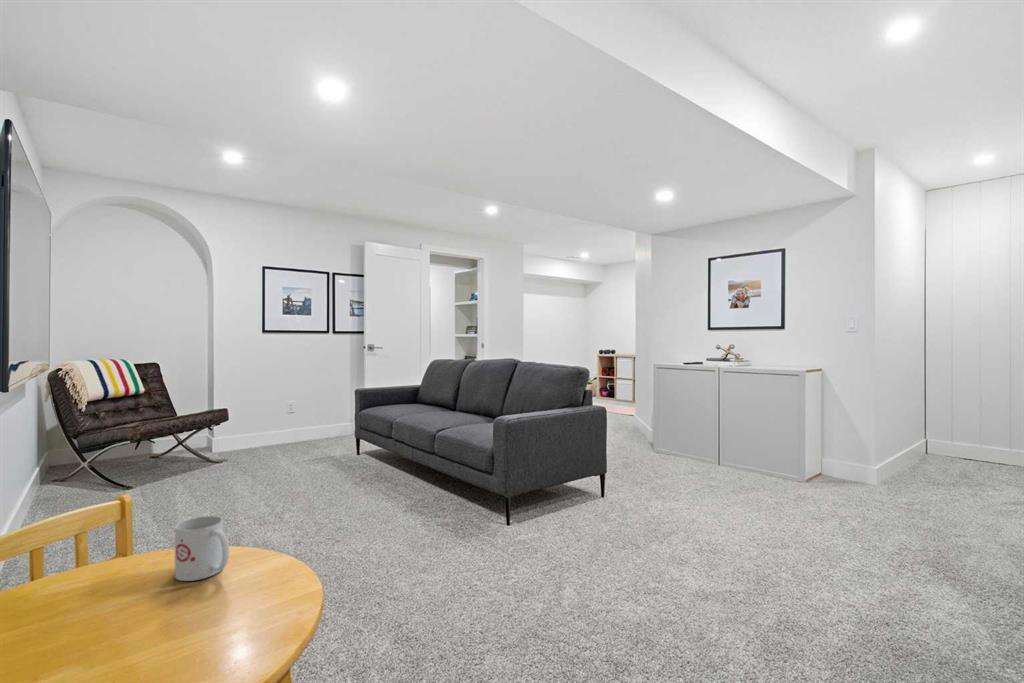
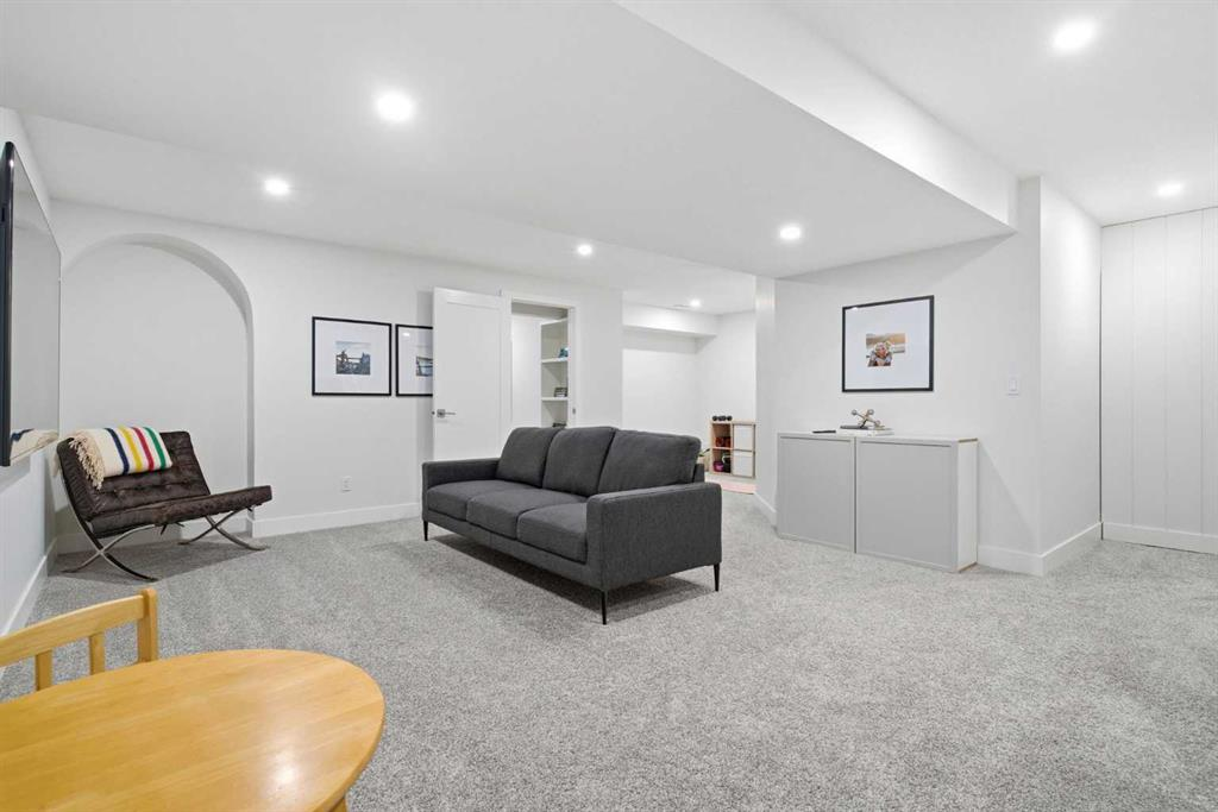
- mug (205, 548)
